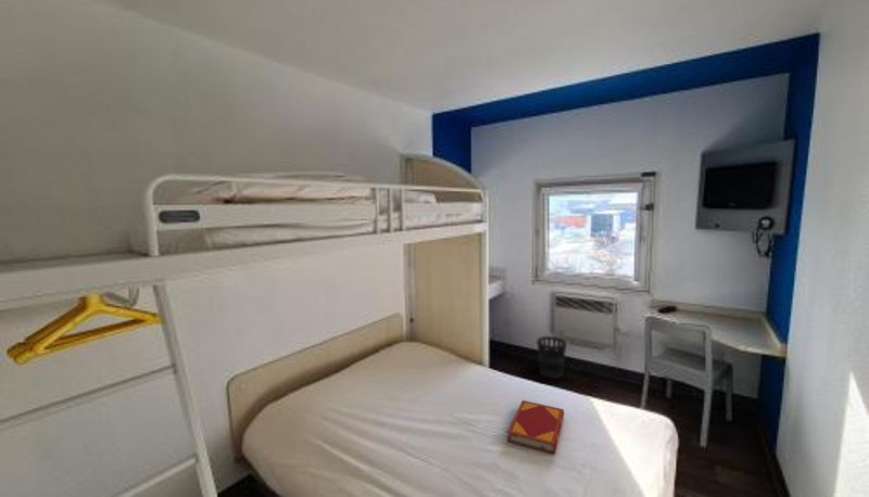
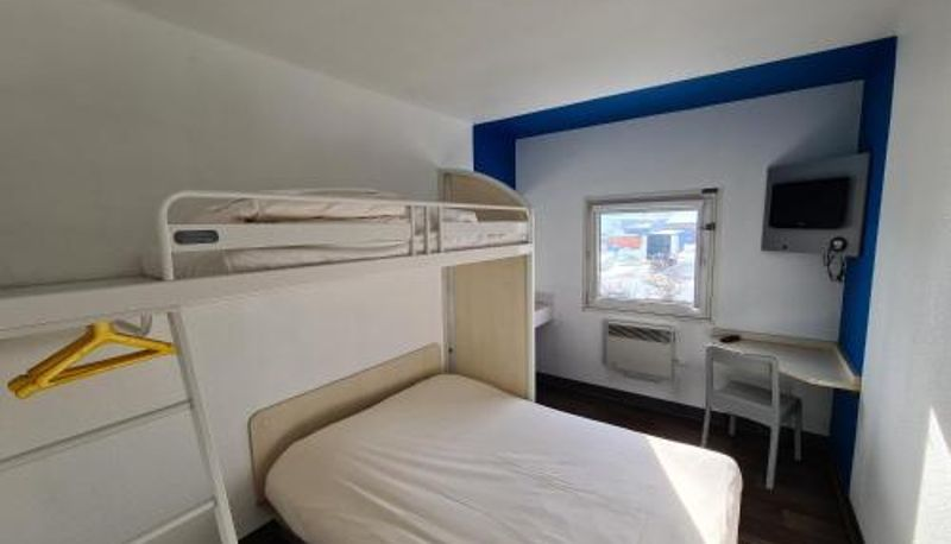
- wastebasket (550, 357)
- hardback book (537, 424)
